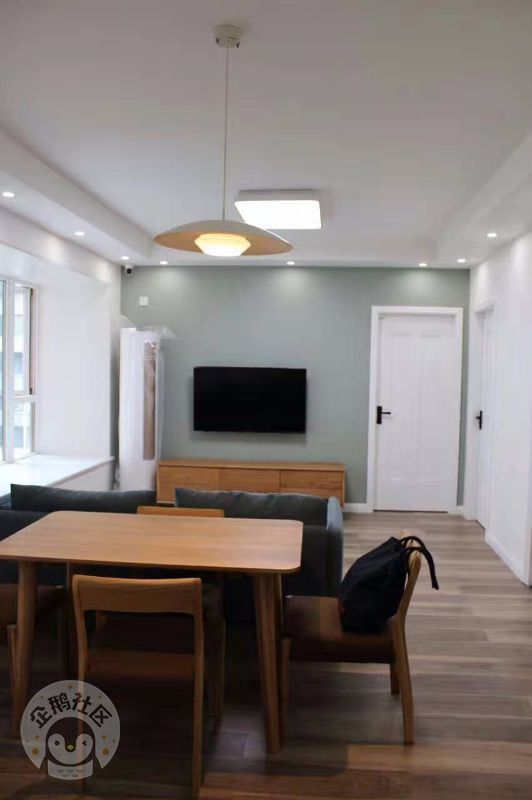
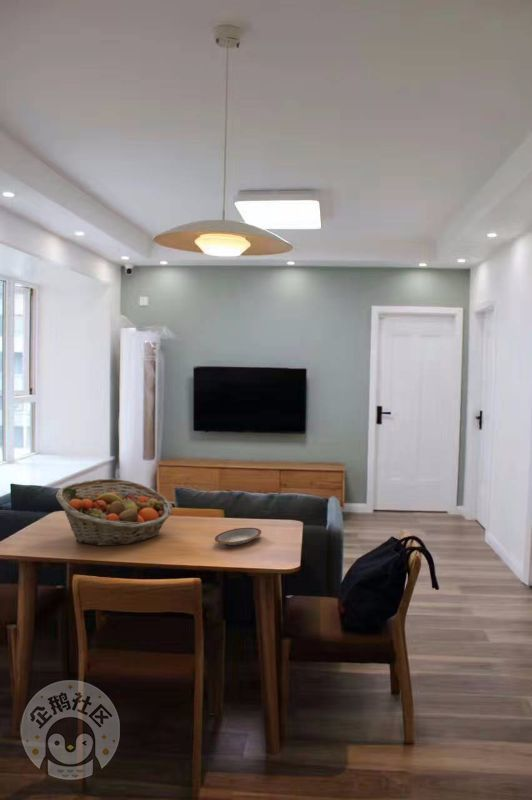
+ plate (238, 537)
+ fruit basket (115, 510)
